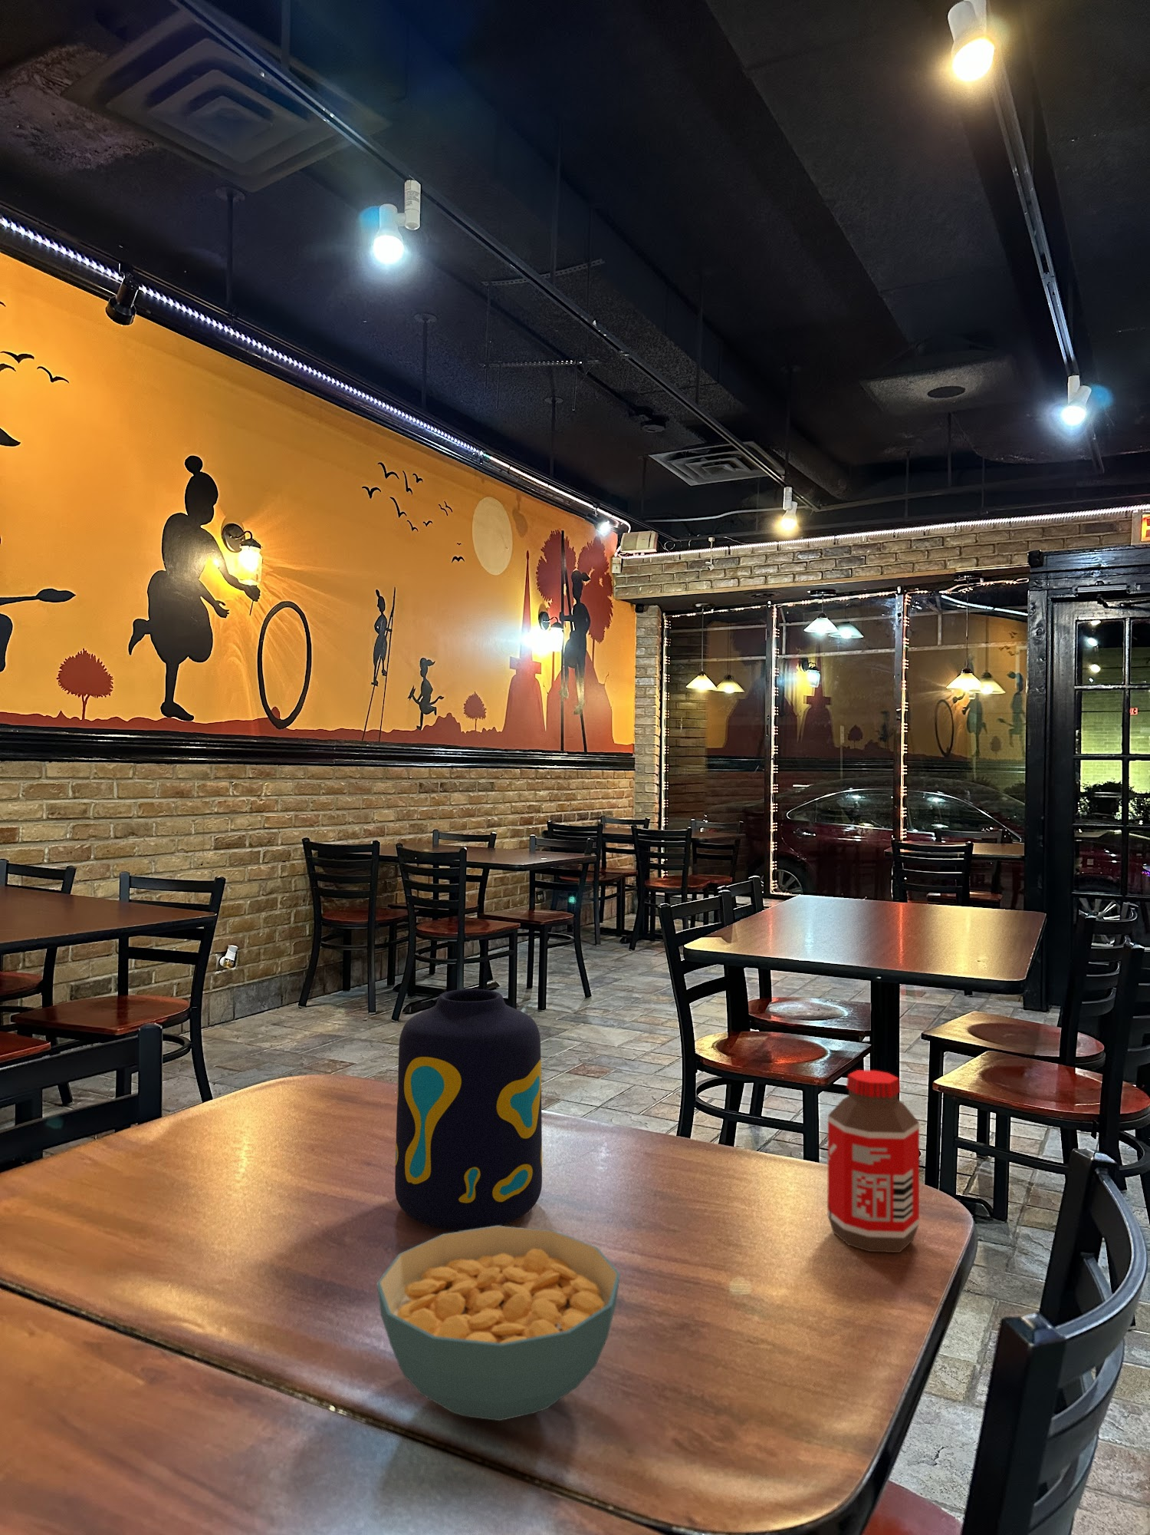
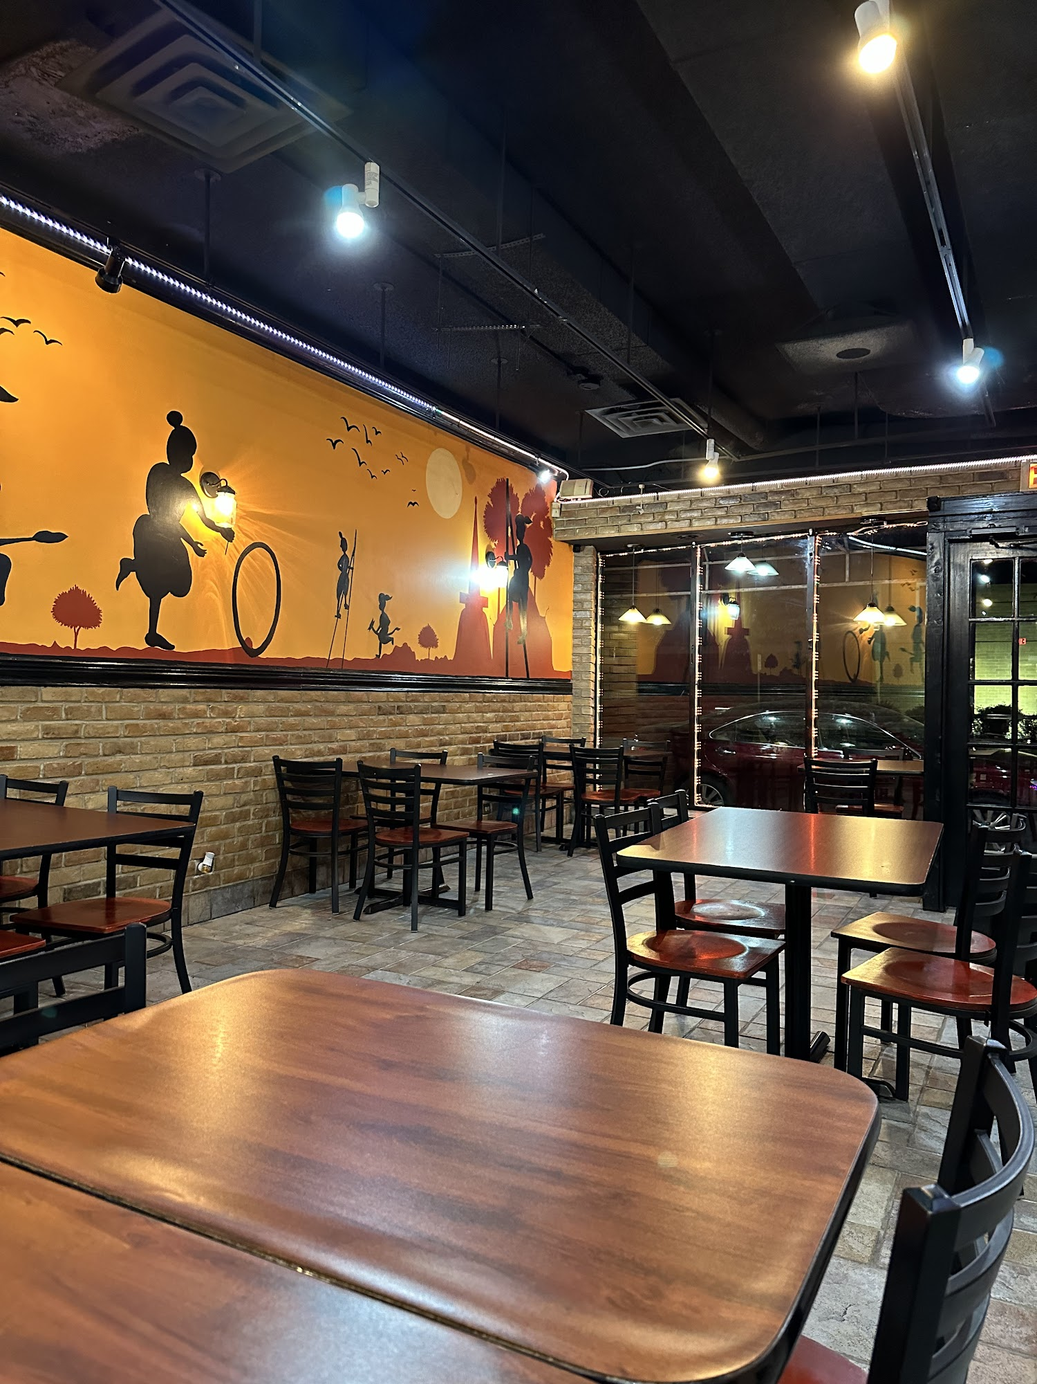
- vase (469, 1101)
- bottle (872, 1155)
- cereal bowl (499, 1338)
